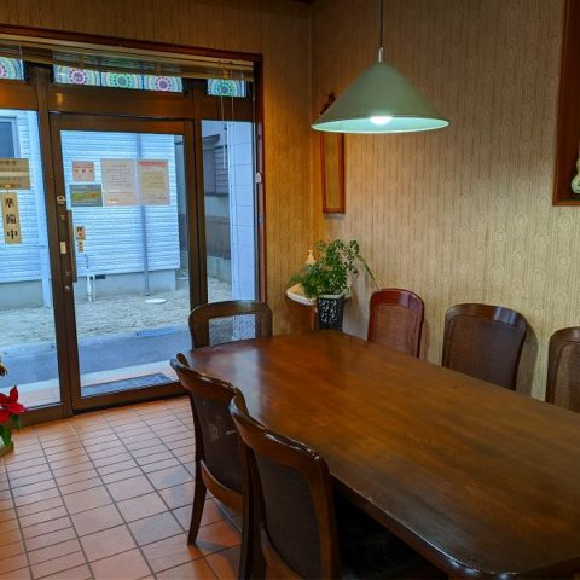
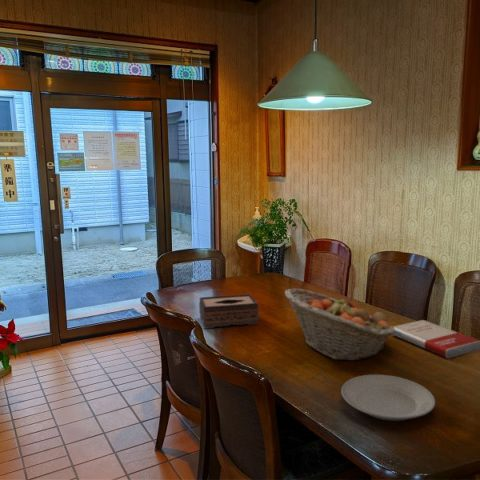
+ book (433, 337)
+ plate (386, 399)
+ tissue box (228, 310)
+ fruit basket (337, 319)
